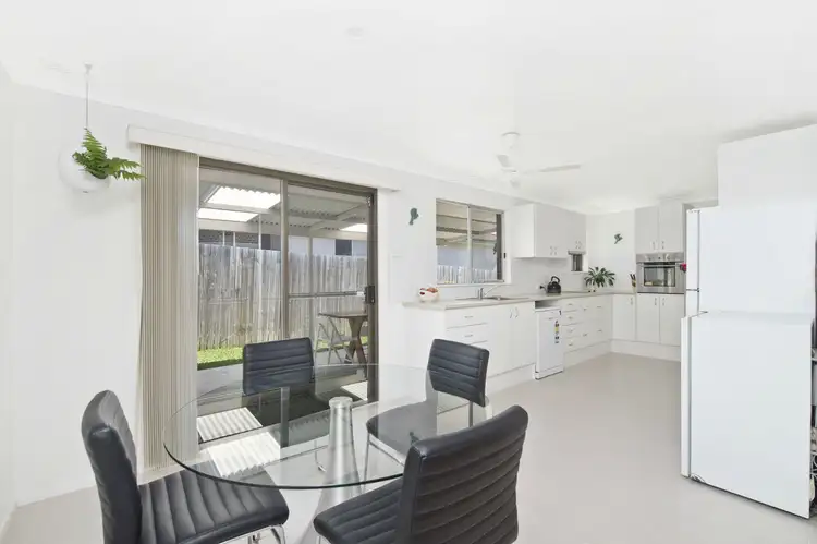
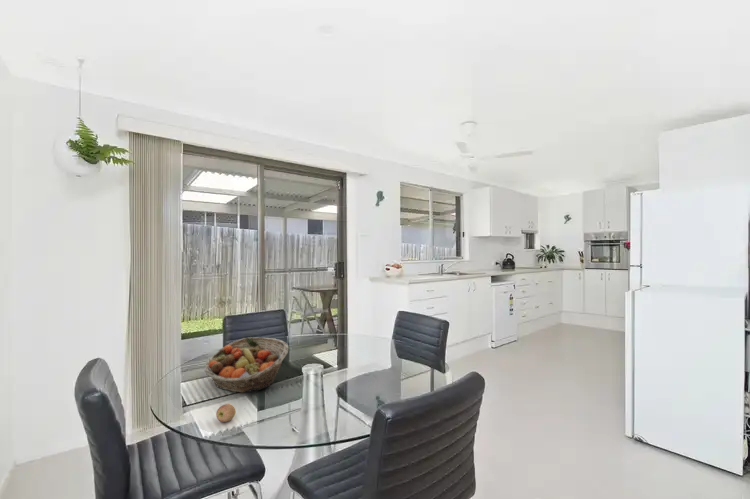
+ fruit basket (247, 363)
+ apple (225, 413)
